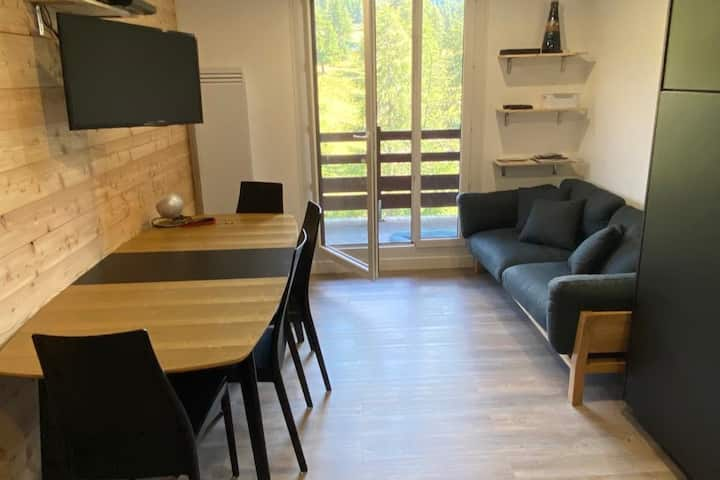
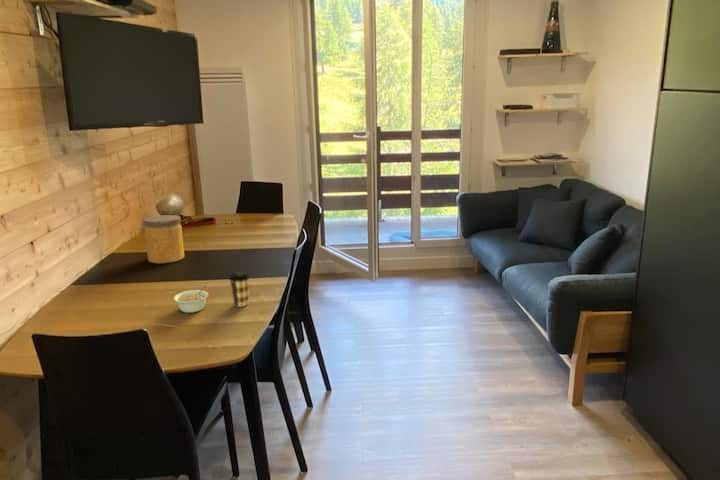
+ jar (164, 238)
+ coffee cup (240, 288)
+ legume (191, 300)
